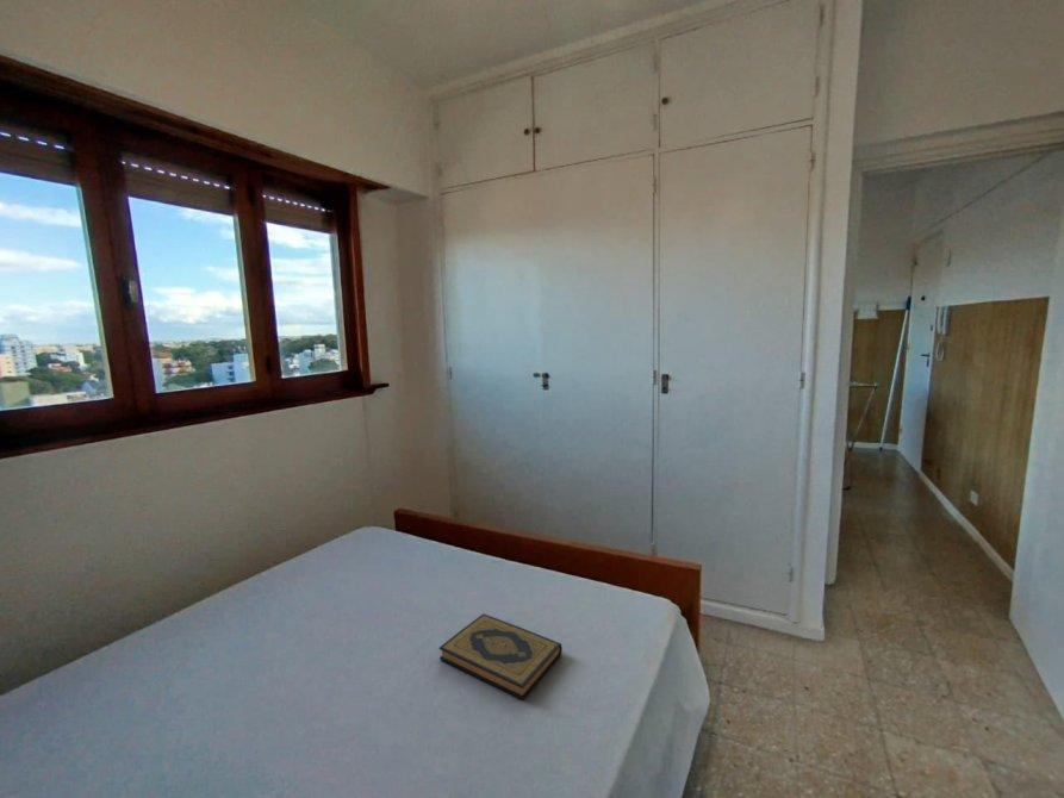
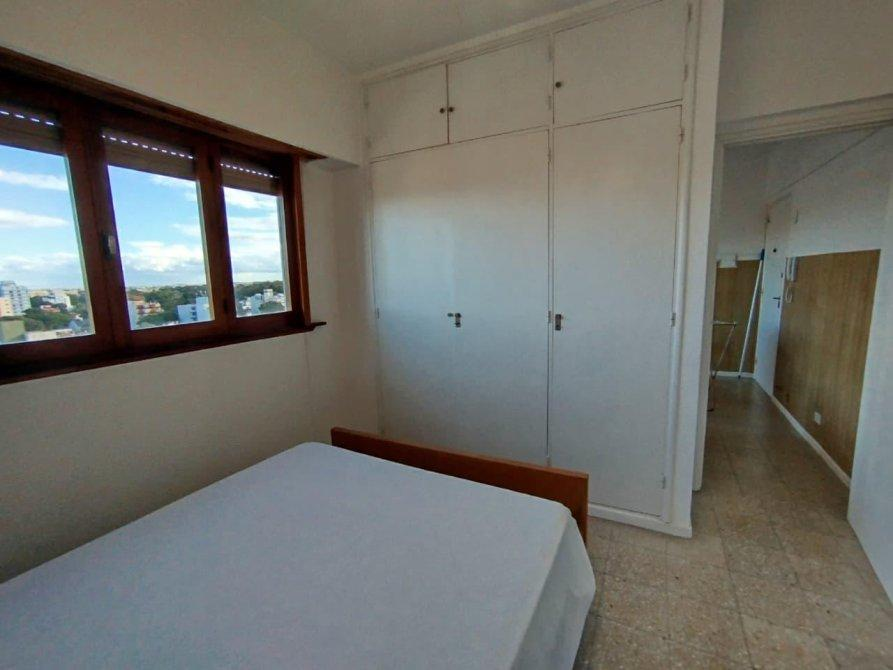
- hardback book (500, 650)
